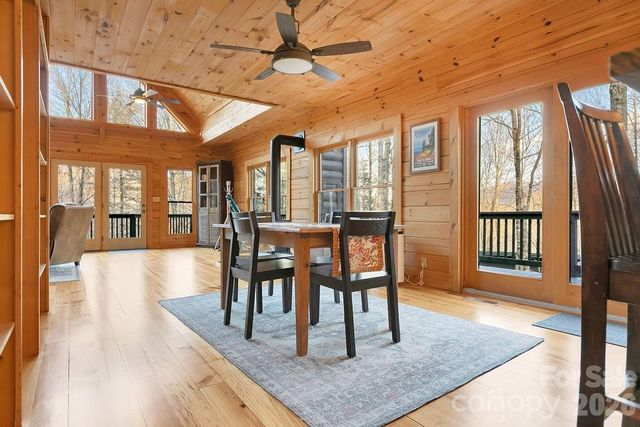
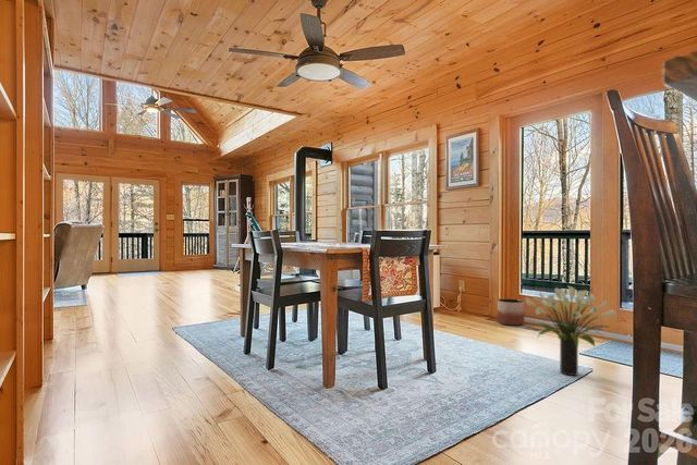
+ planter (510, 311)
+ potted plant (571, 329)
